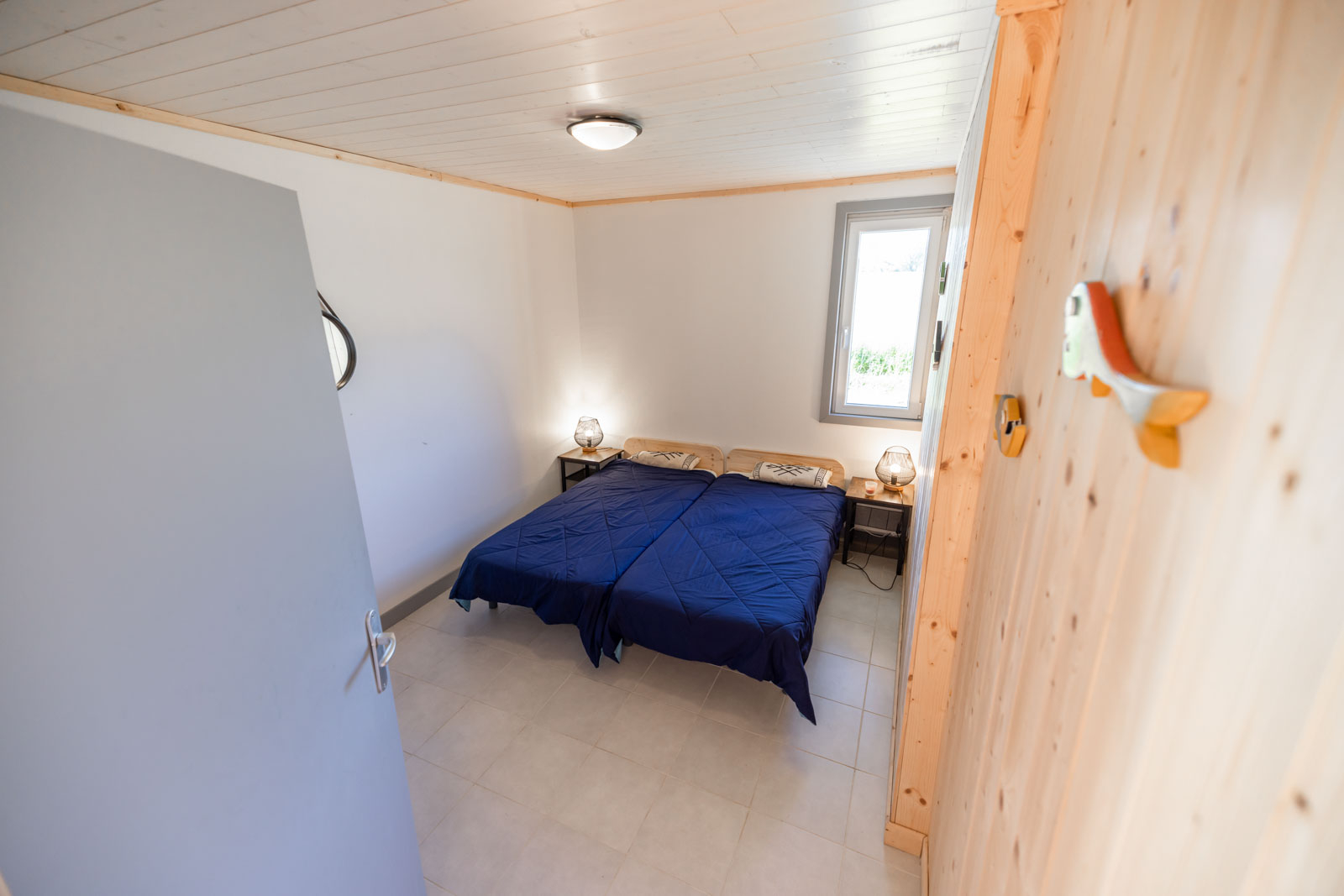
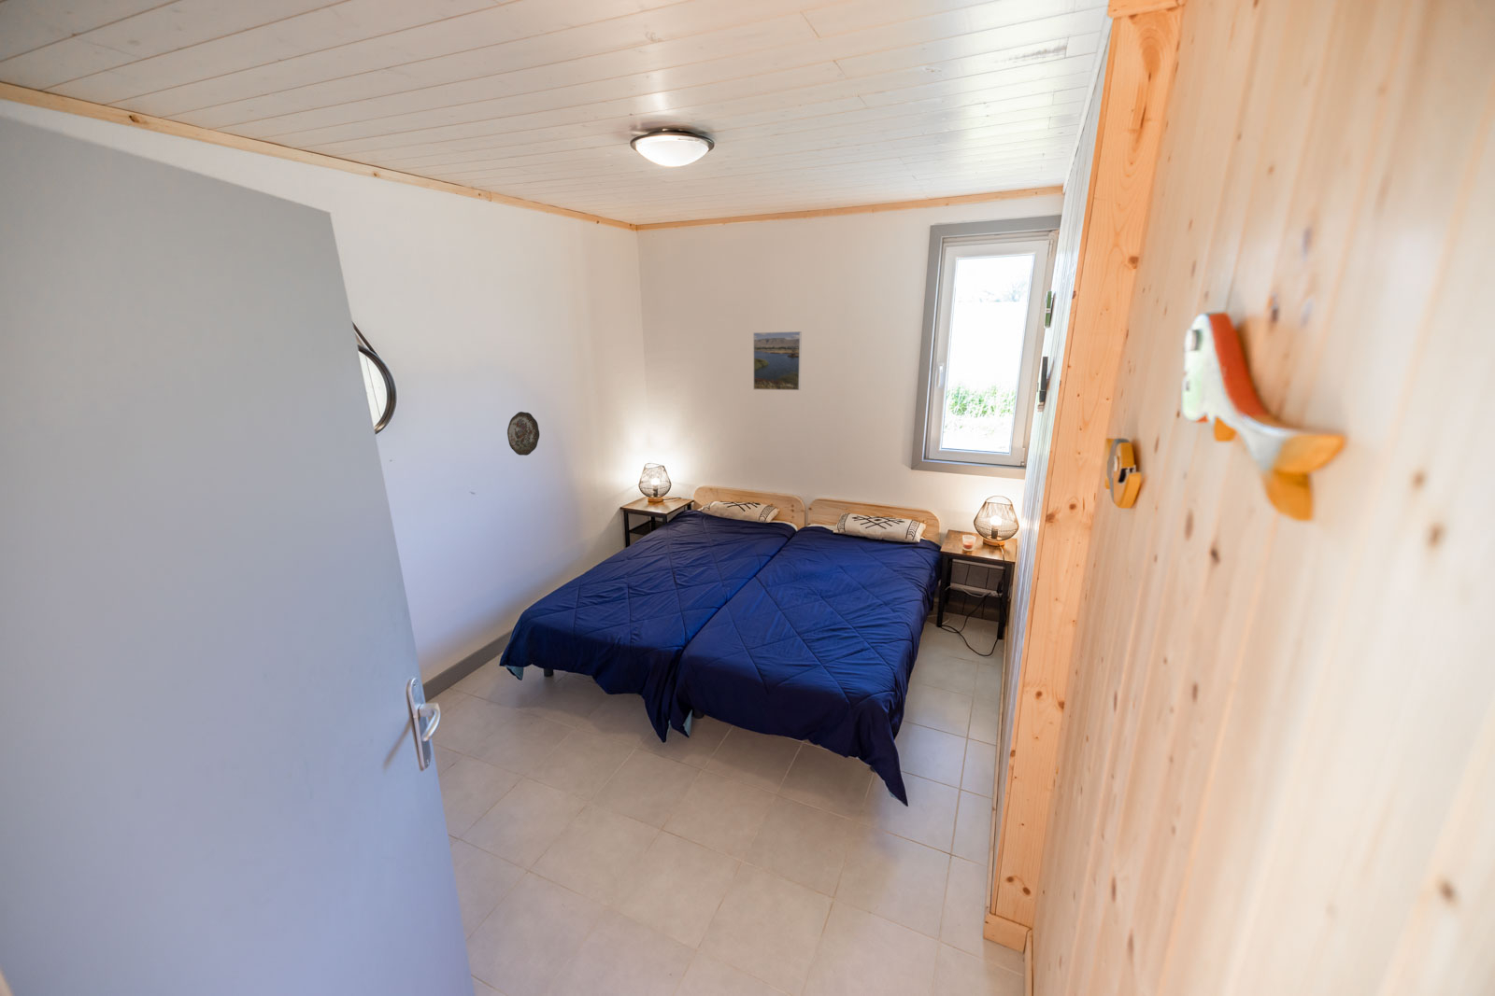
+ decorative plate (523, 434)
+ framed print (776, 361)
